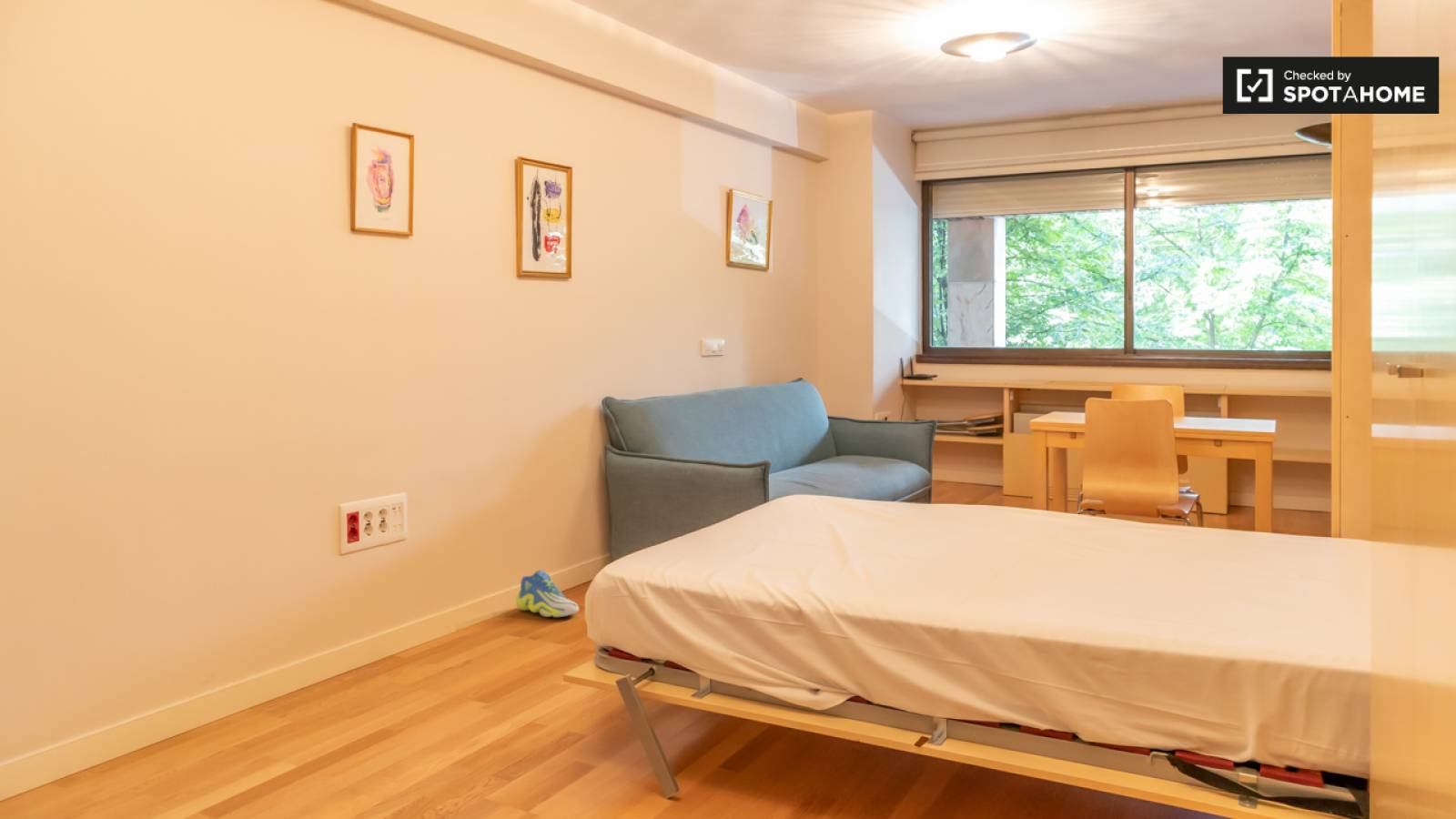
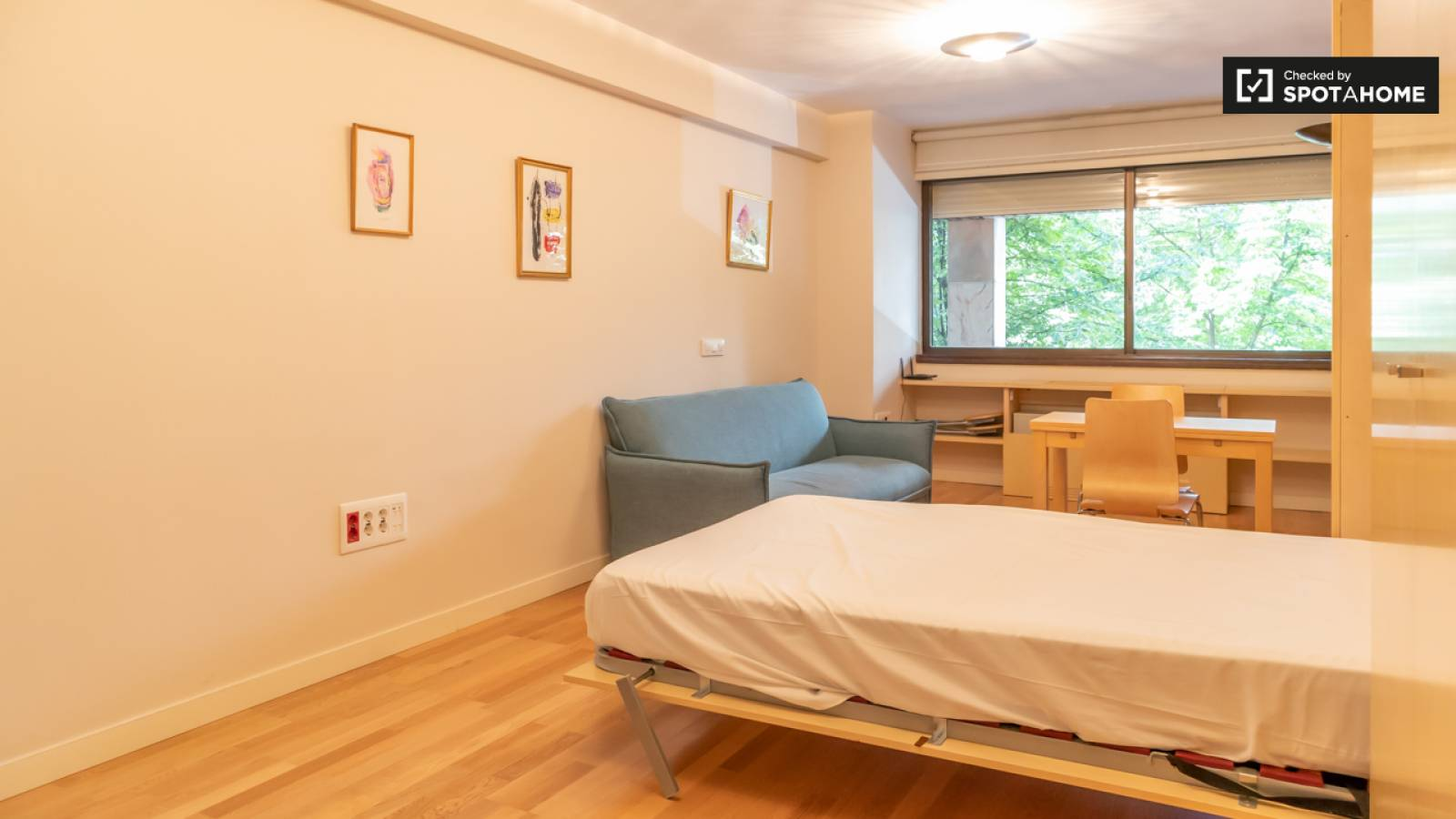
- sneaker (545, 592)
